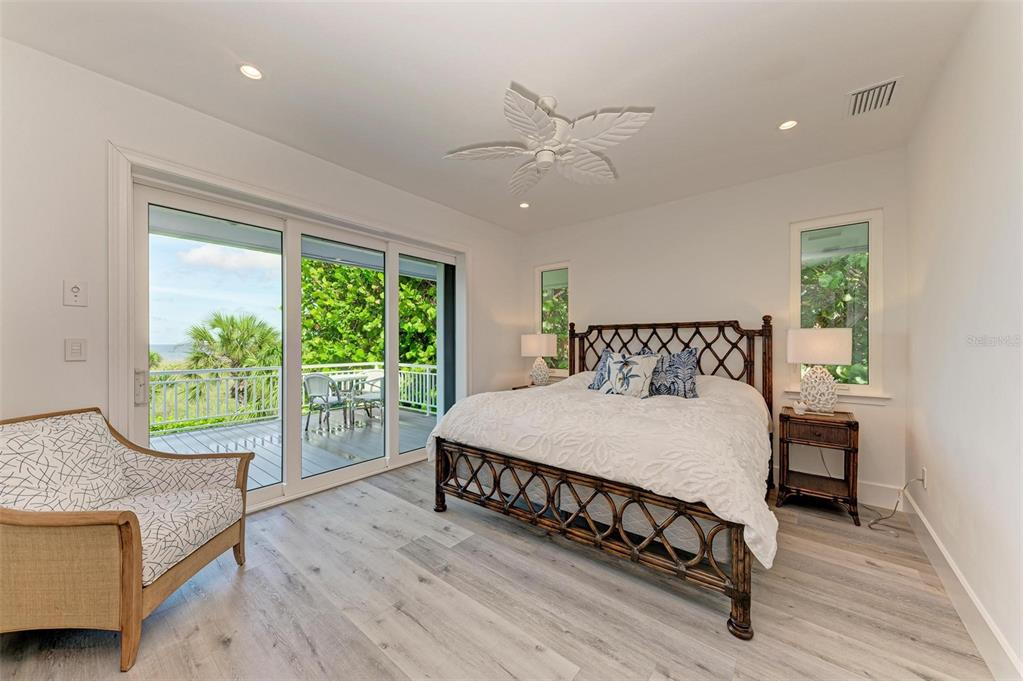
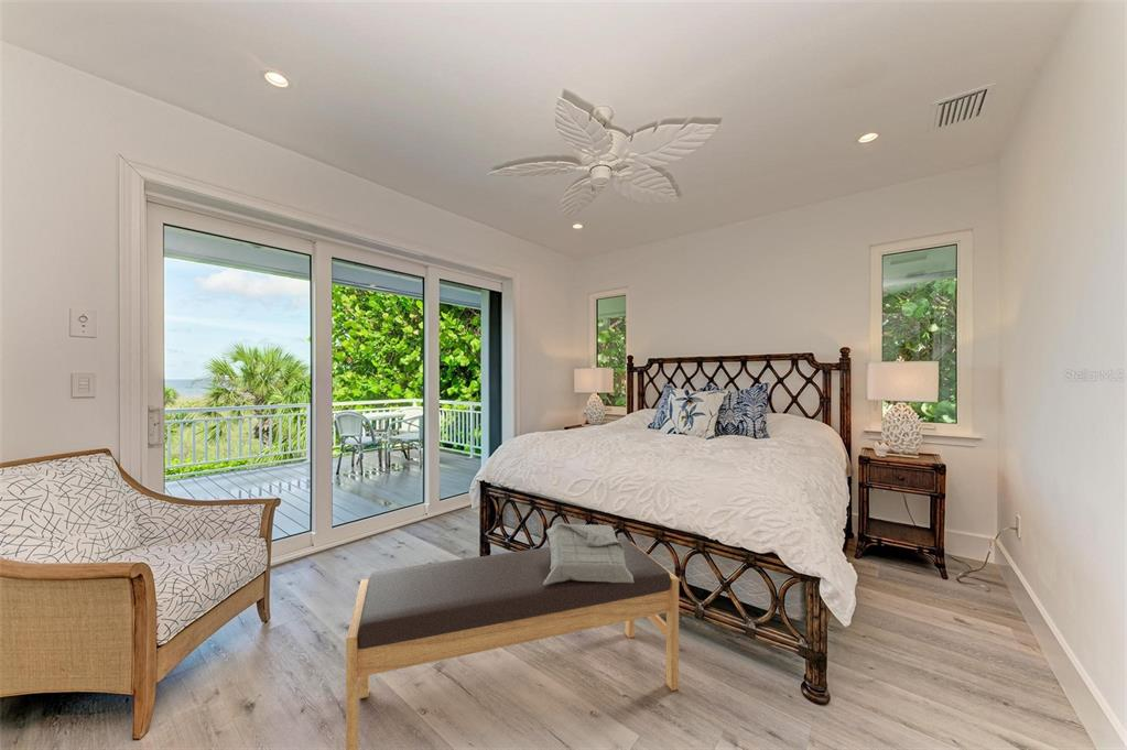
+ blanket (583, 552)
+ bench (520, 630)
